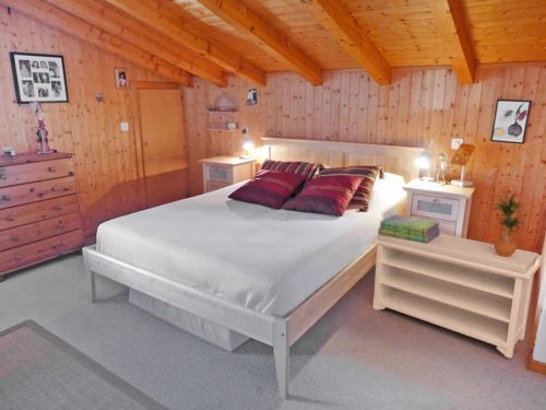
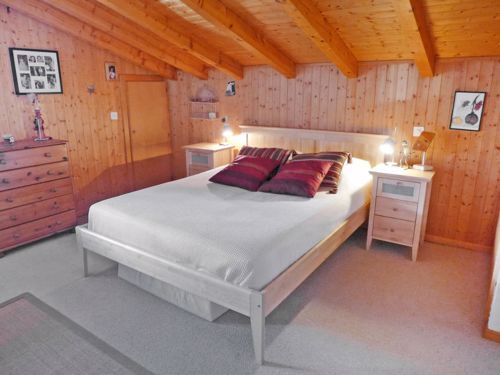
- potted plant (506, 222)
- bench (448, 283)
- stack of books (410, 227)
